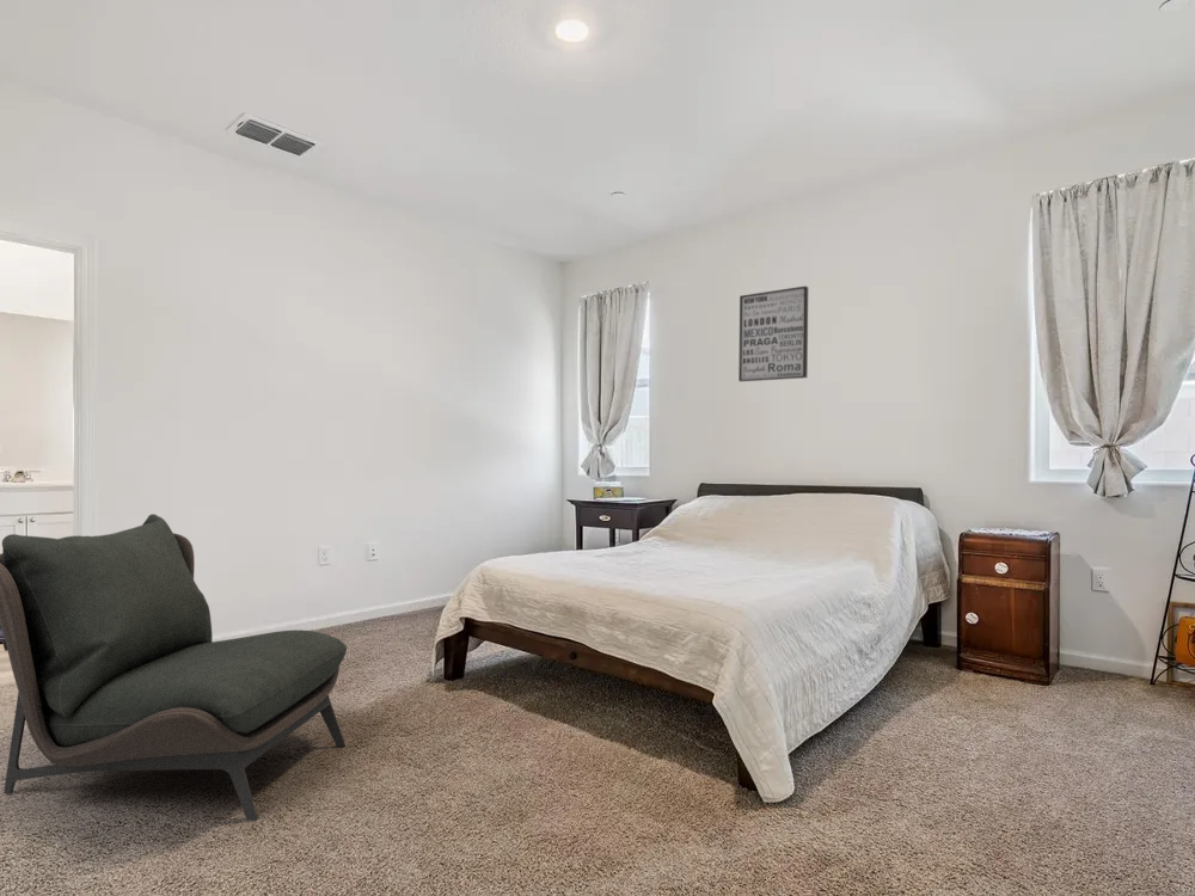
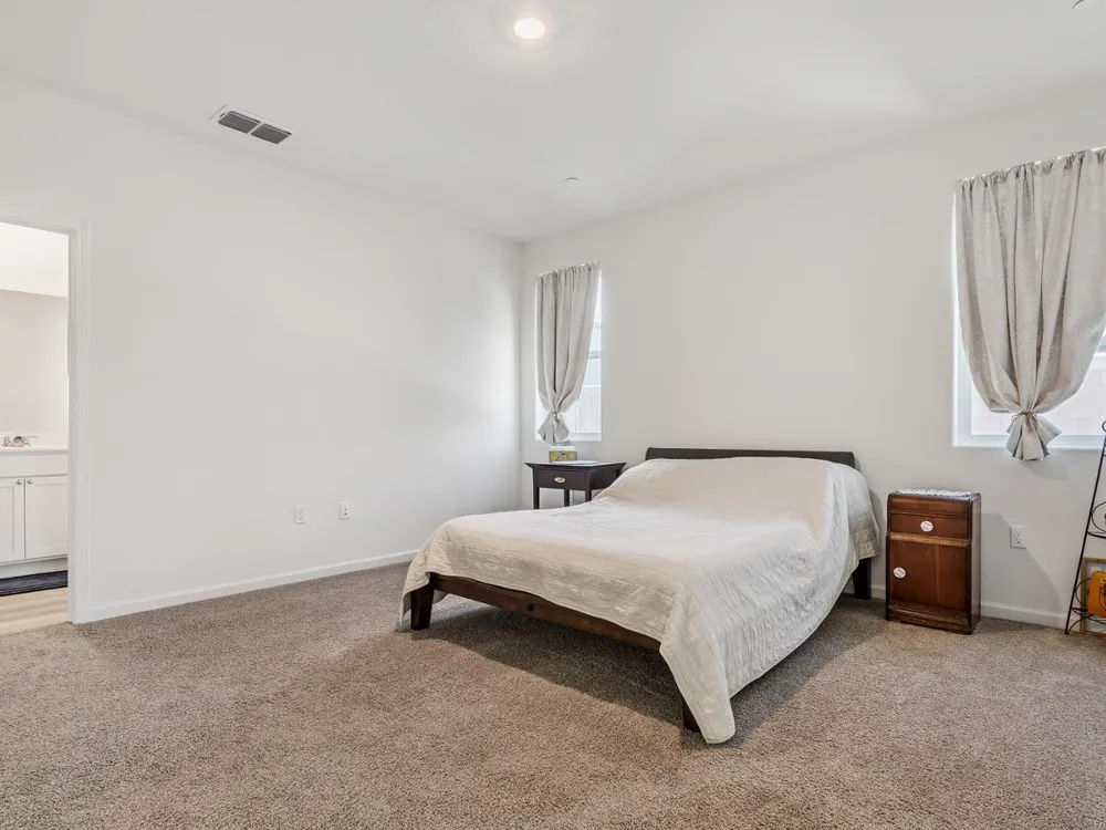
- wall art (772, 335)
- armless chair (178, 648)
